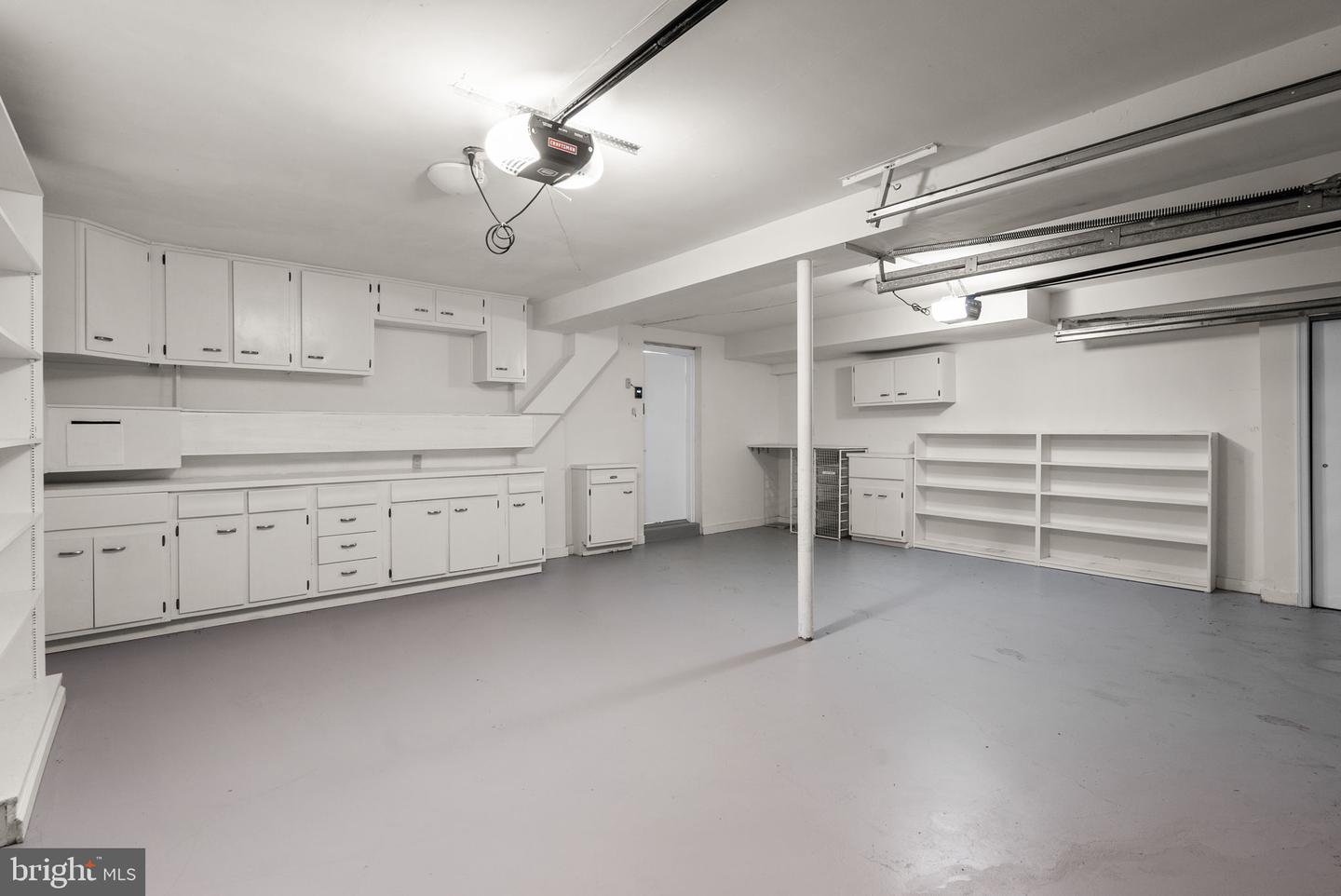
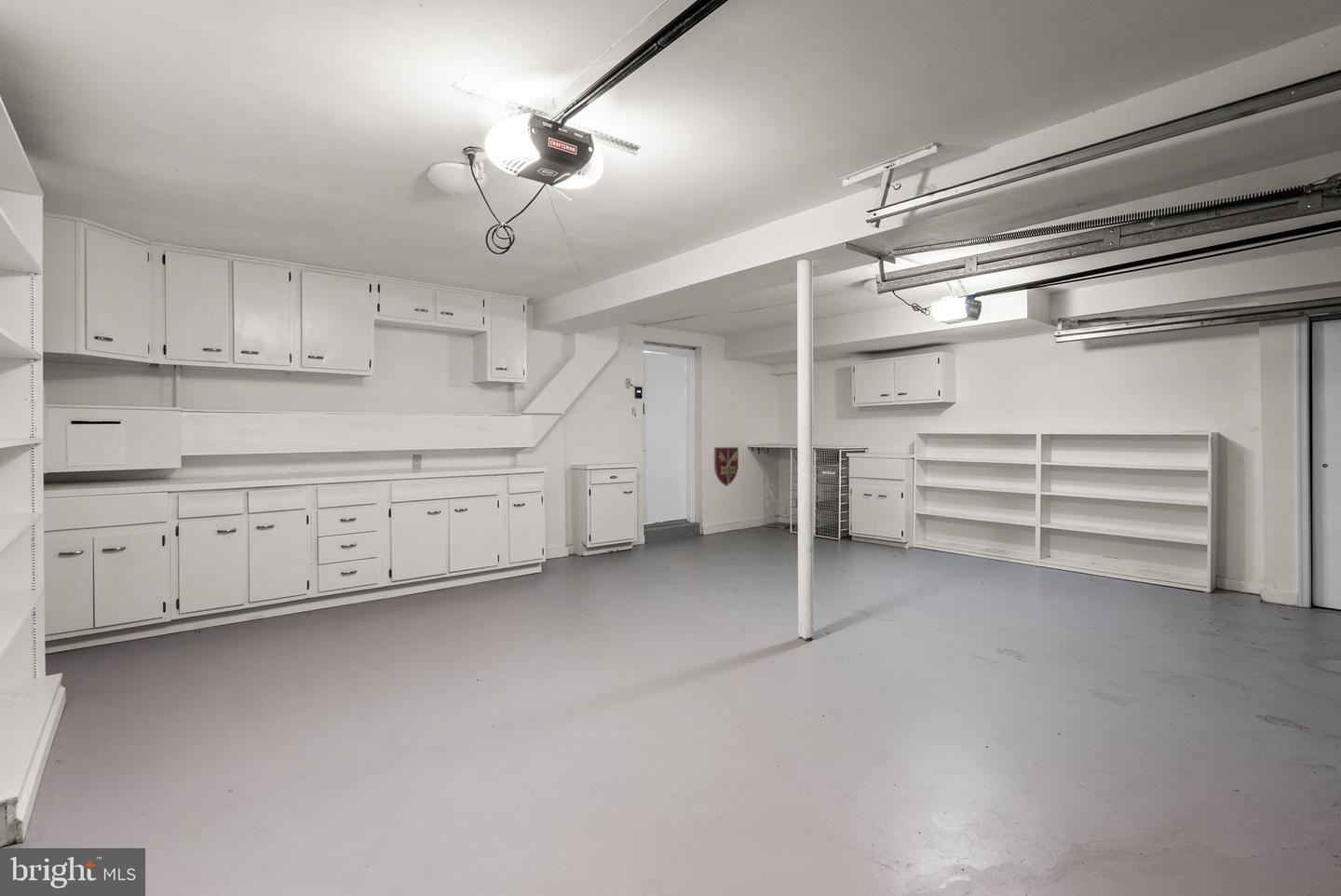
+ decorative shield (727, 467)
